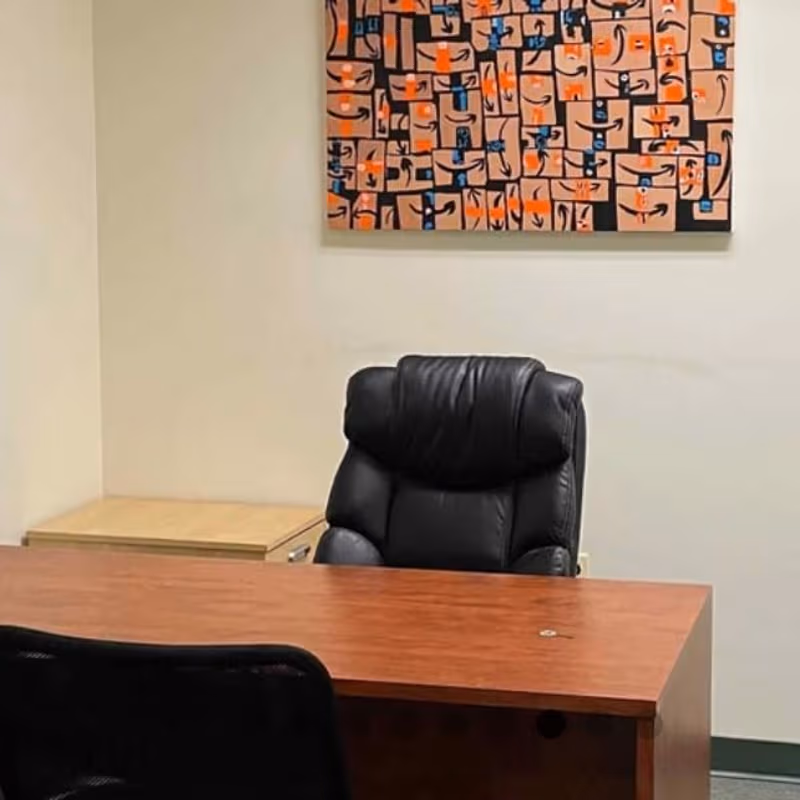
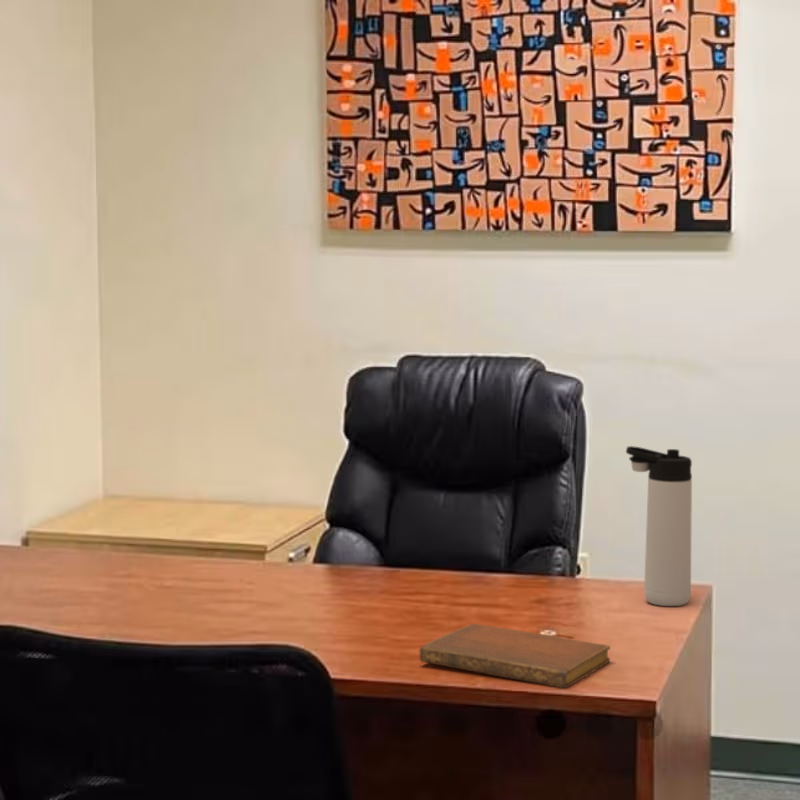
+ thermos bottle (658, 525)
+ notebook (515, 653)
